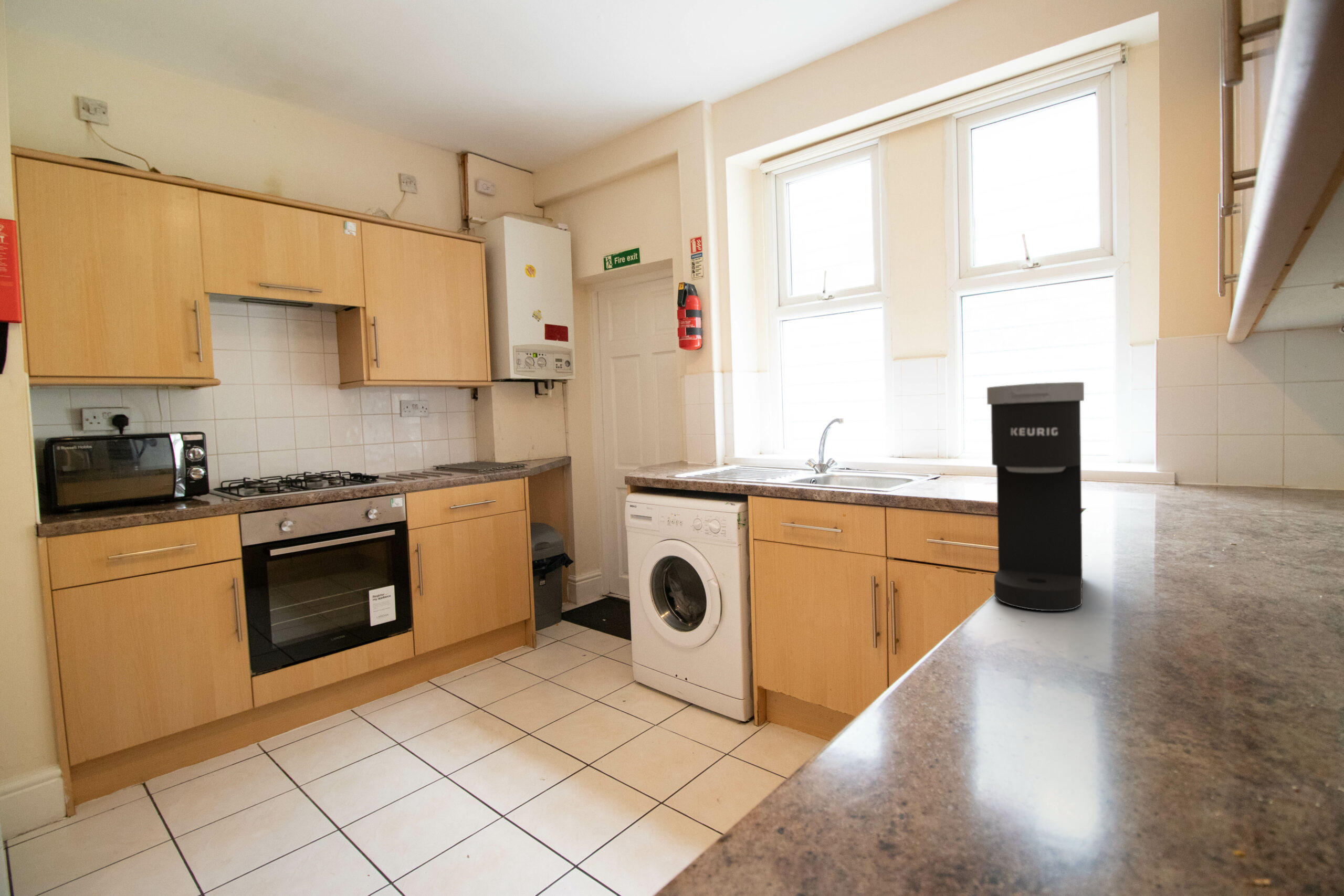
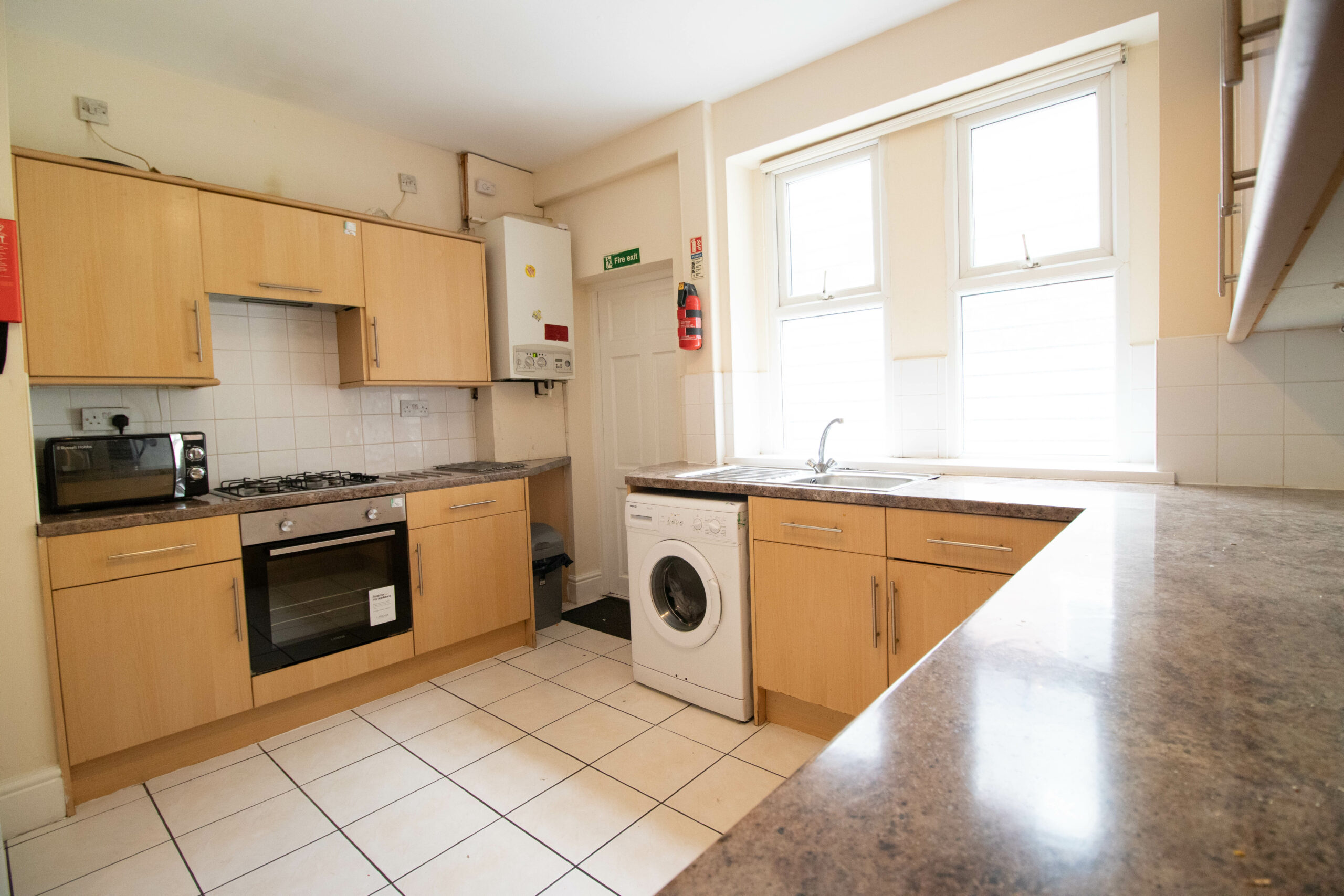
- coffee maker (1038, 487)
